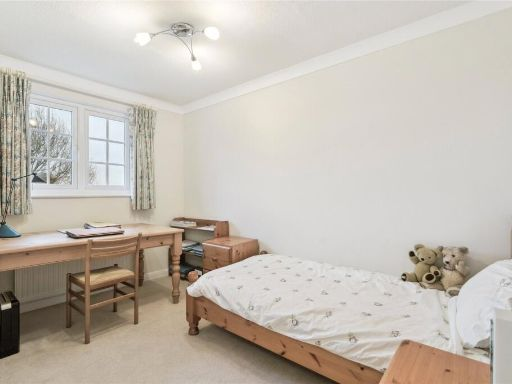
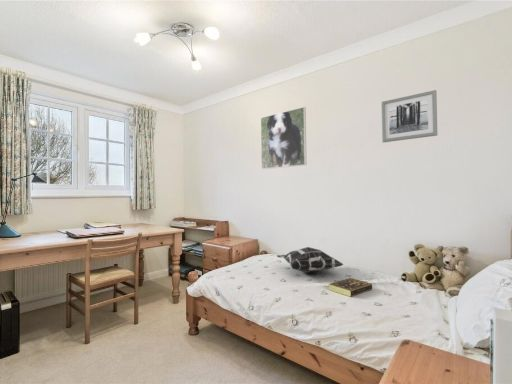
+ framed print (282, 140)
+ book (350, 286)
+ wall art (407, 117)
+ decorative pillow (307, 259)
